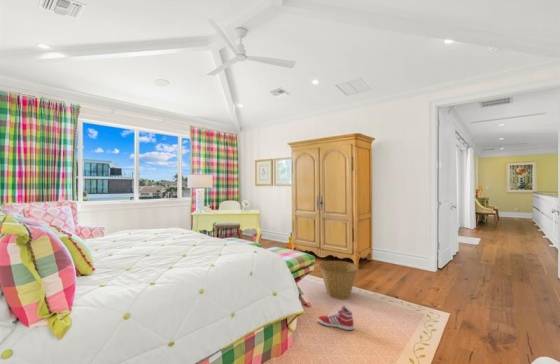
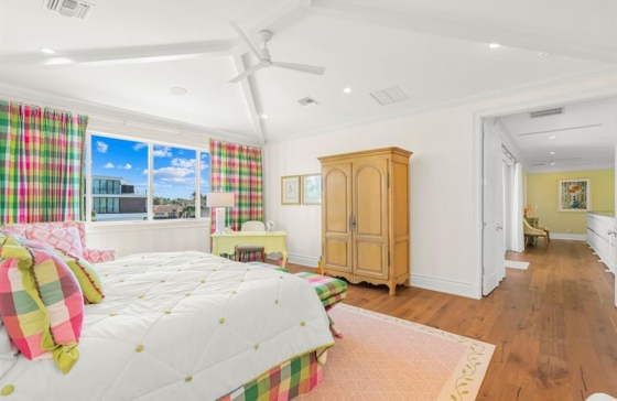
- basket (338, 279)
- sneaker (335, 315)
